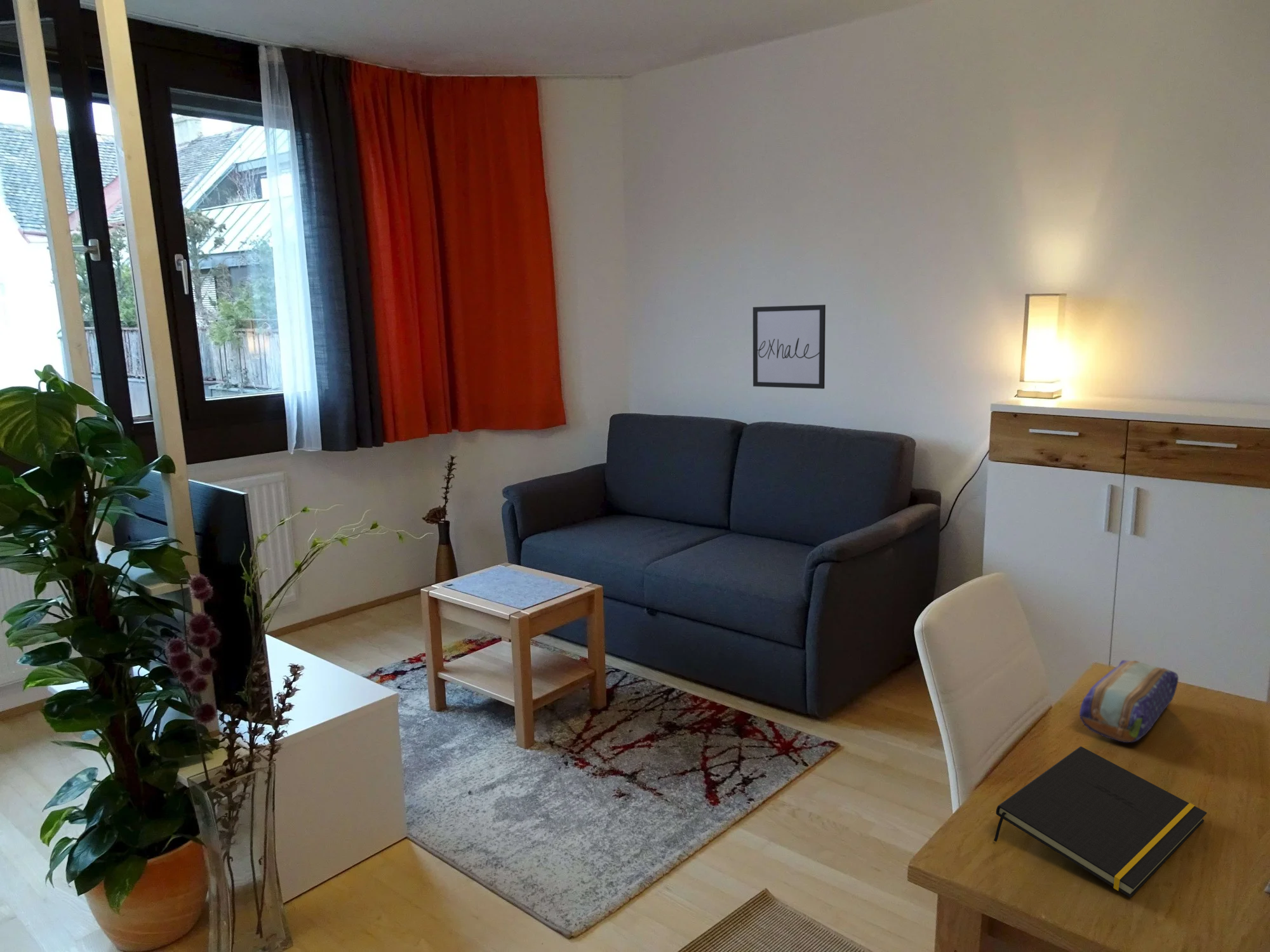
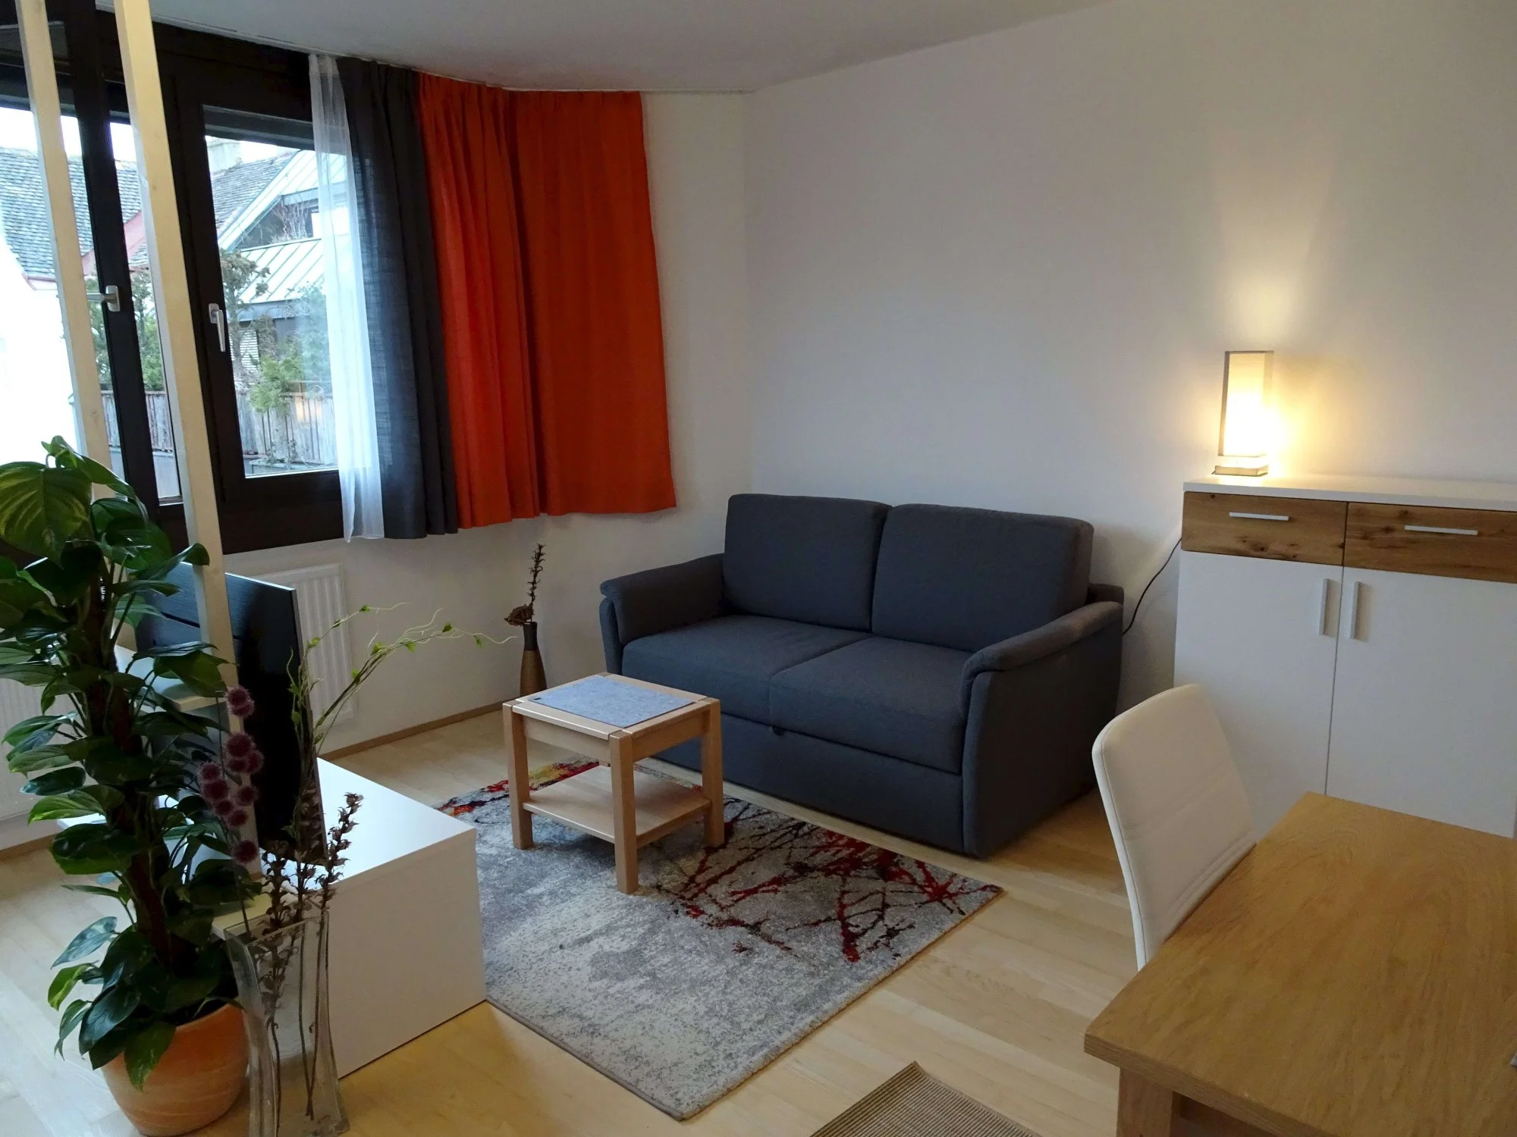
- wall art (787, 347)
- pencil case (1129, 697)
- notepad (1102, 813)
